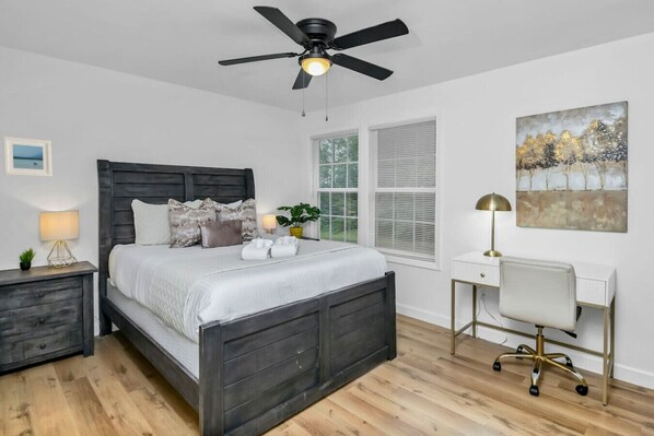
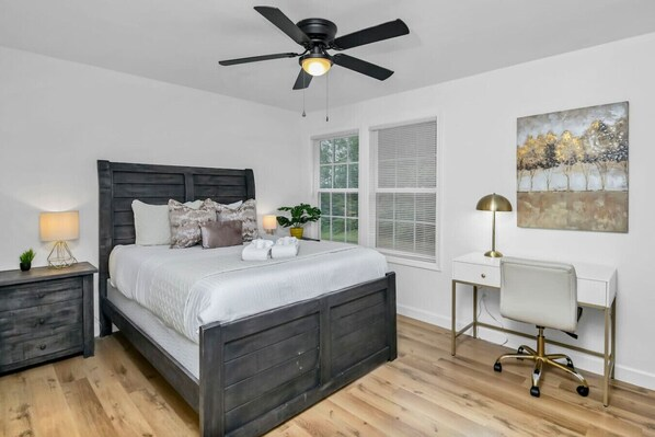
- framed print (27, 156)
